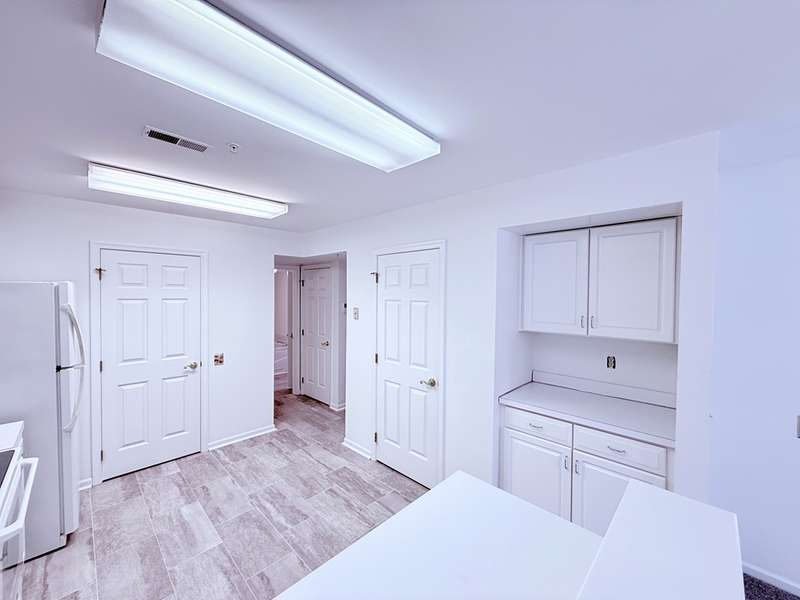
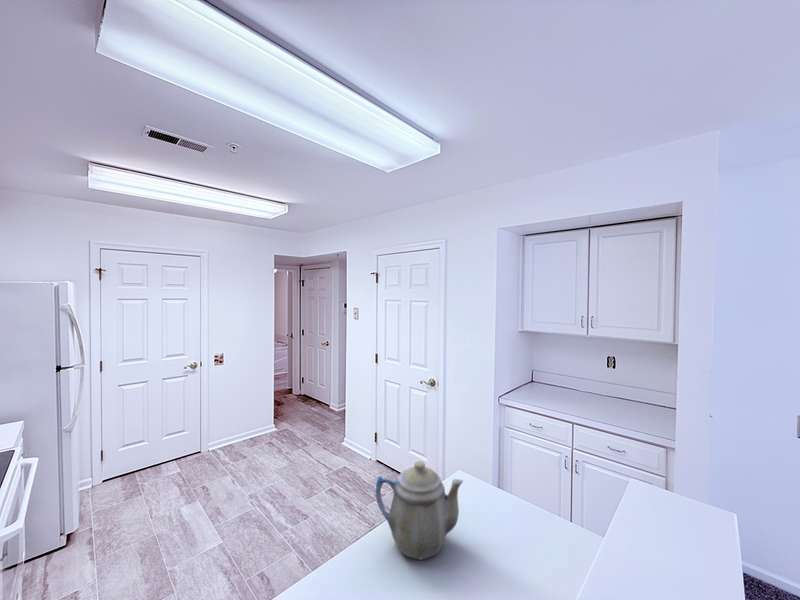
+ teapot (418, 502)
